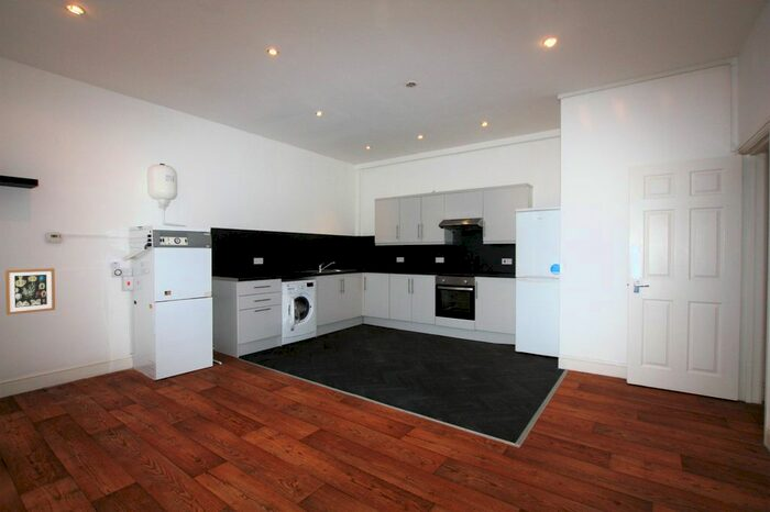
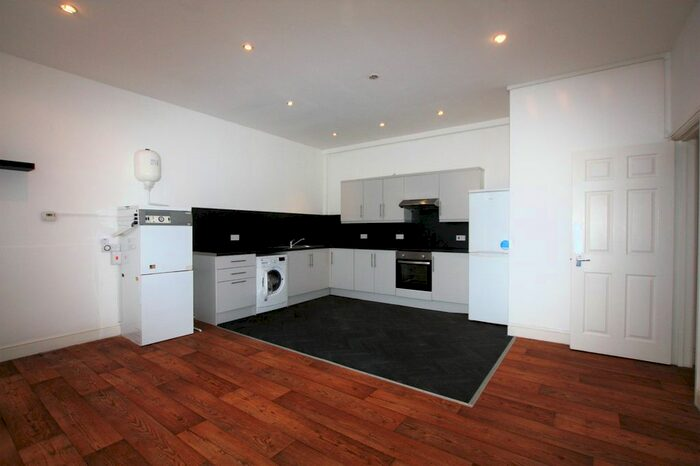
- wall art (31, 290)
